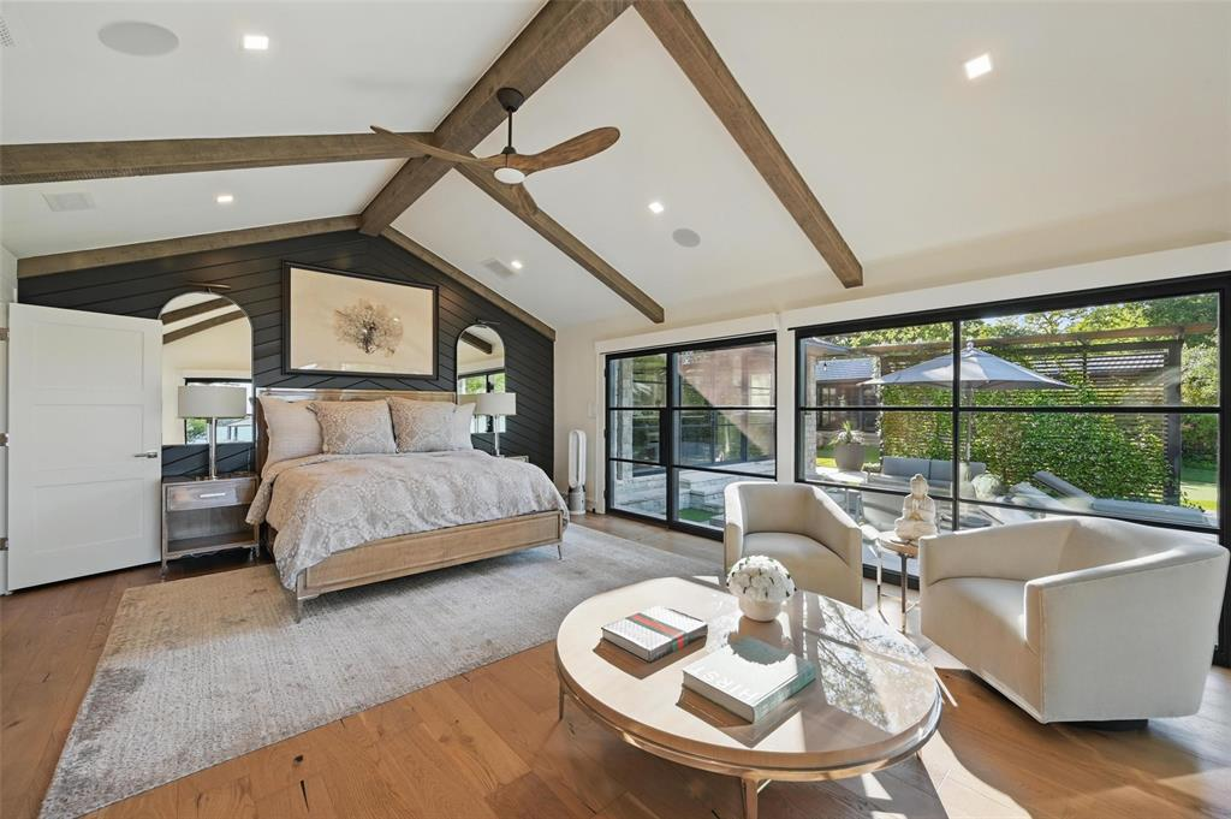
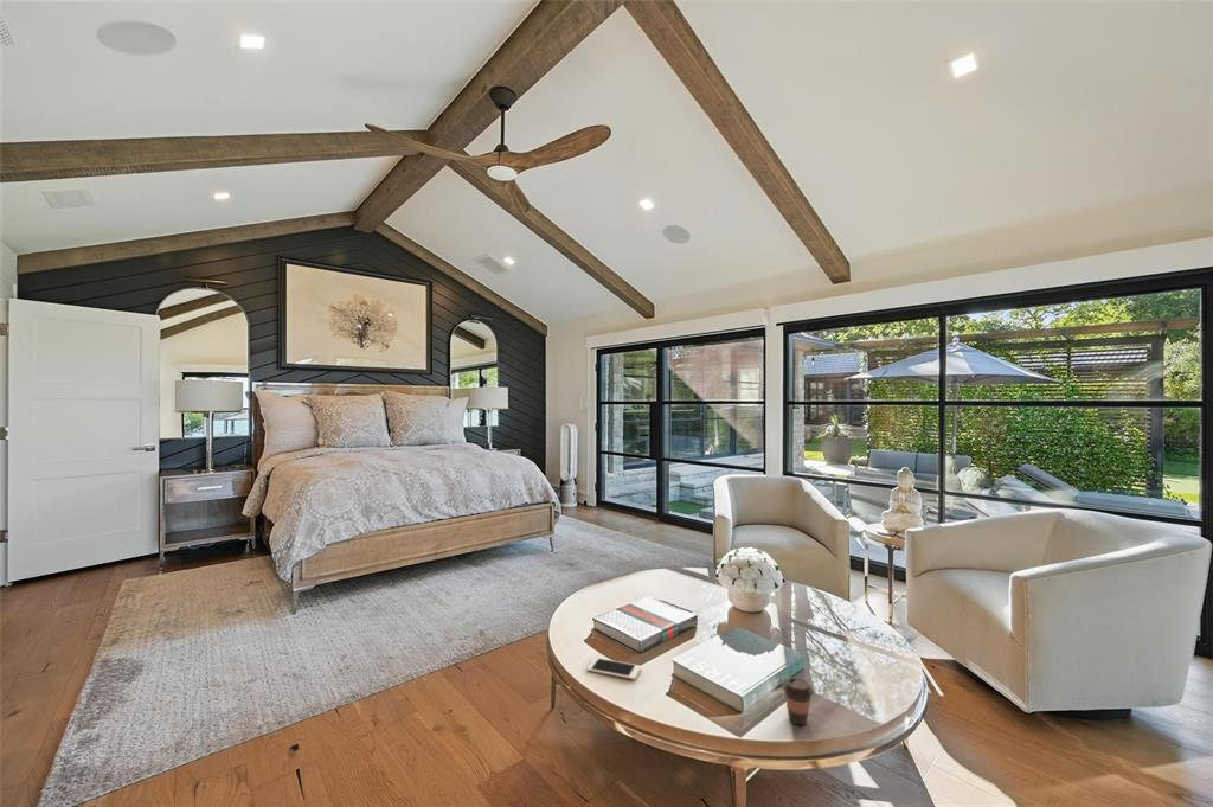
+ cell phone (614, 667)
+ coffee cup (797, 702)
